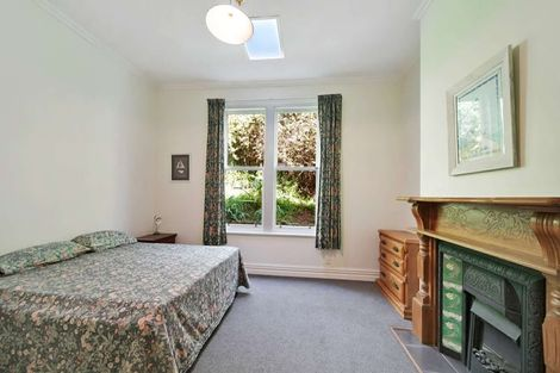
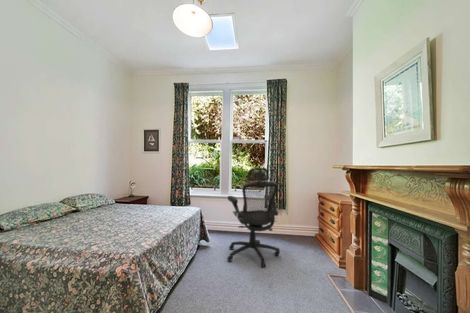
+ chair (252, 211)
